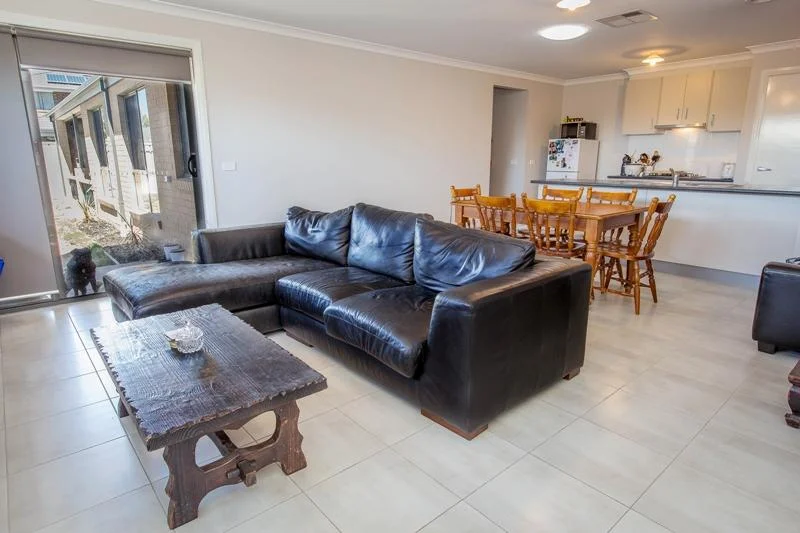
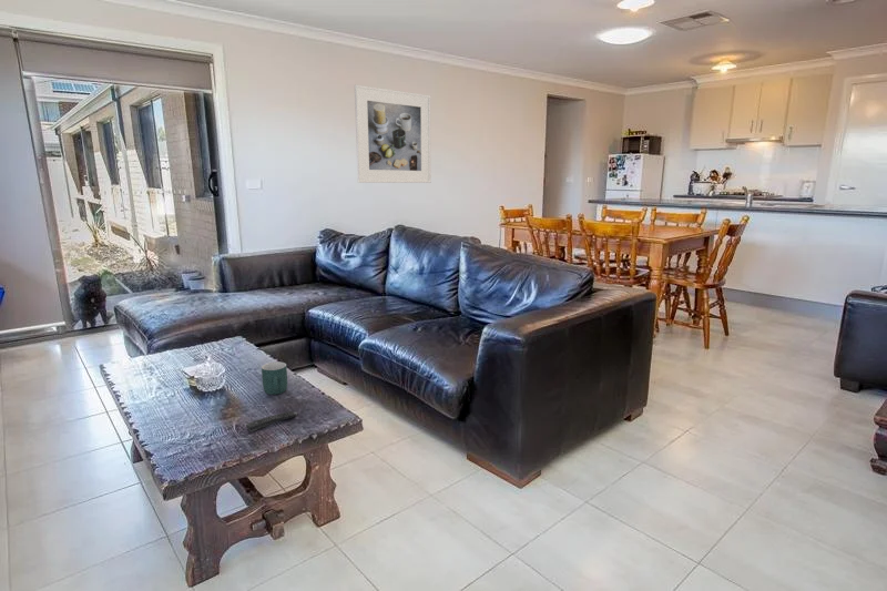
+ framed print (395, 137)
+ mug (276, 379)
+ remote control (273, 419)
